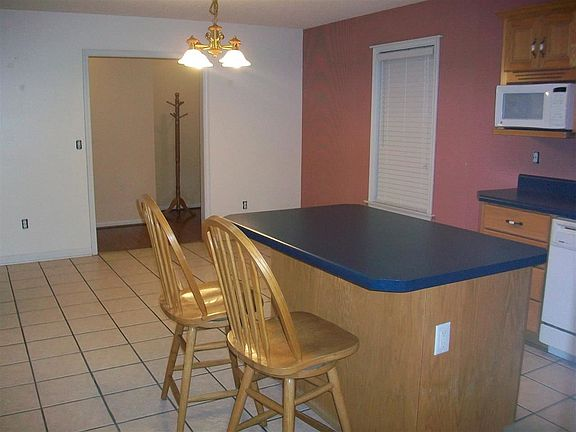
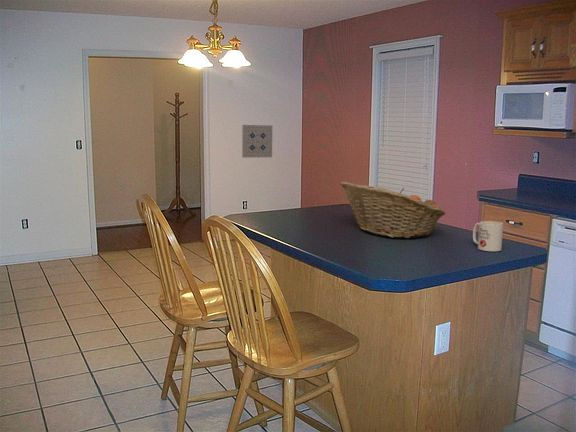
+ wall art (257, 141)
+ mug (486, 235)
+ fruit basket (390, 207)
